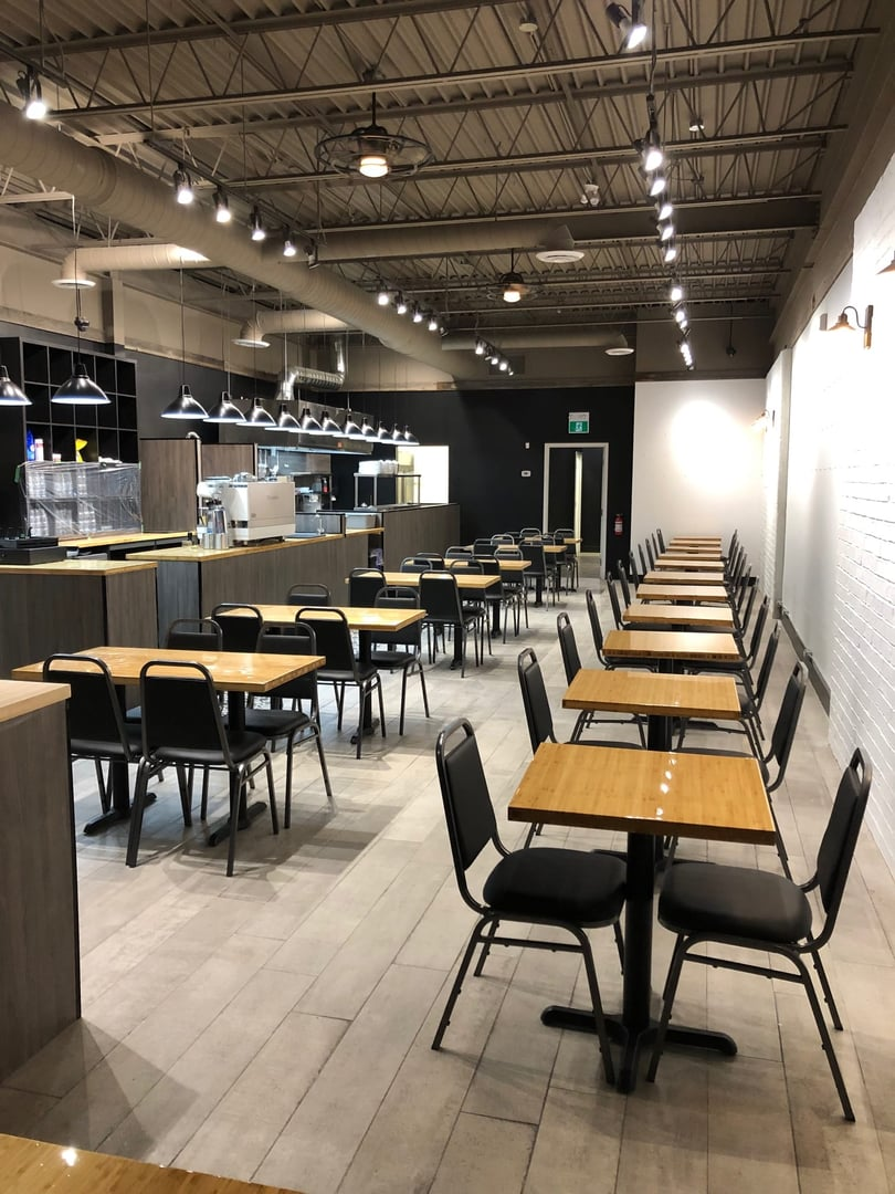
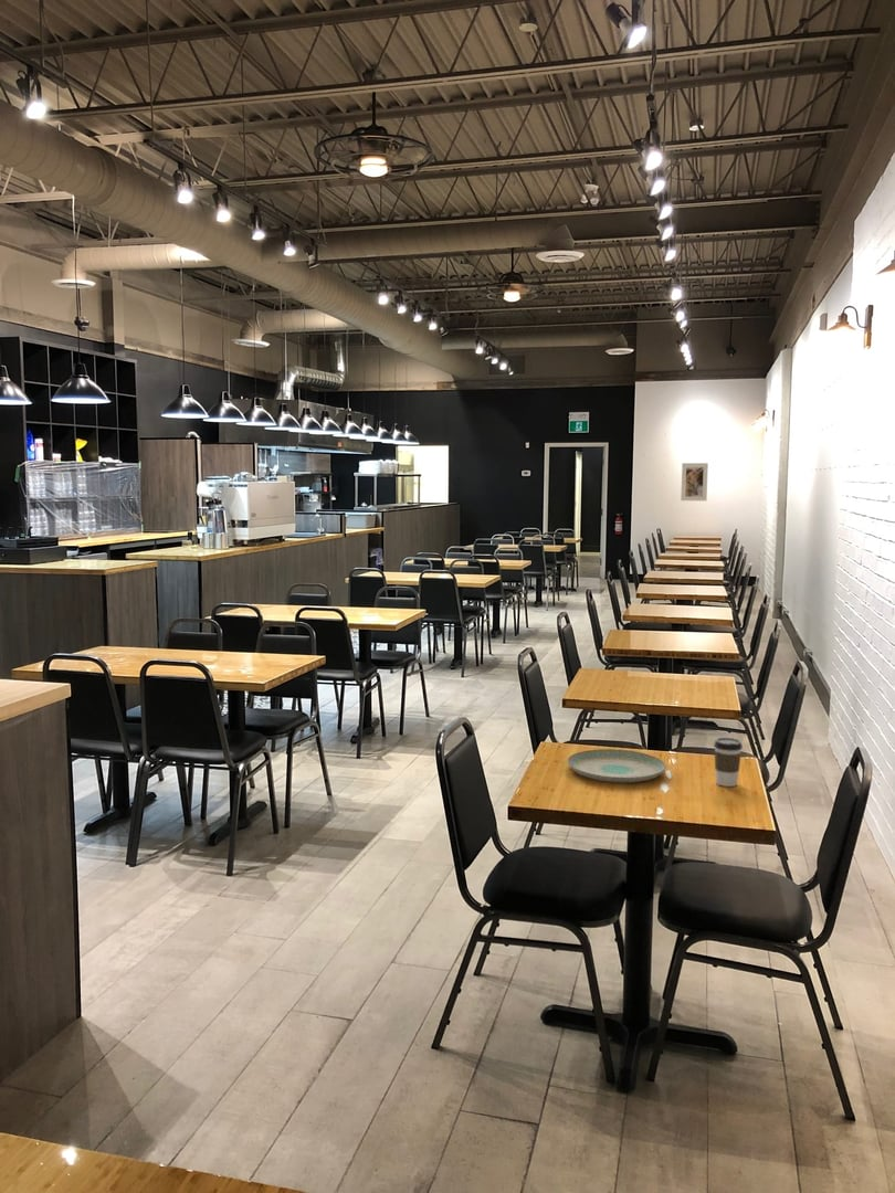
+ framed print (694, 482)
+ plate (615, 766)
+ coffee cup (727, 761)
